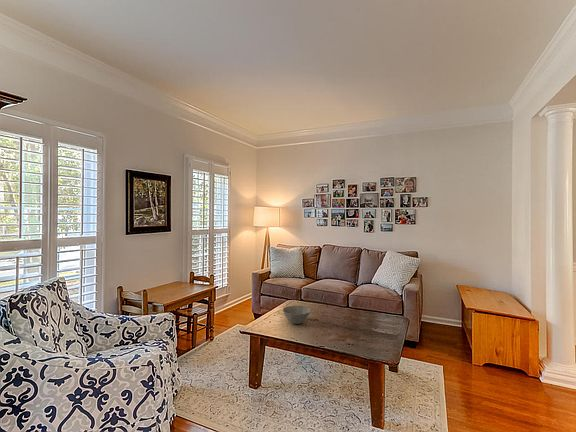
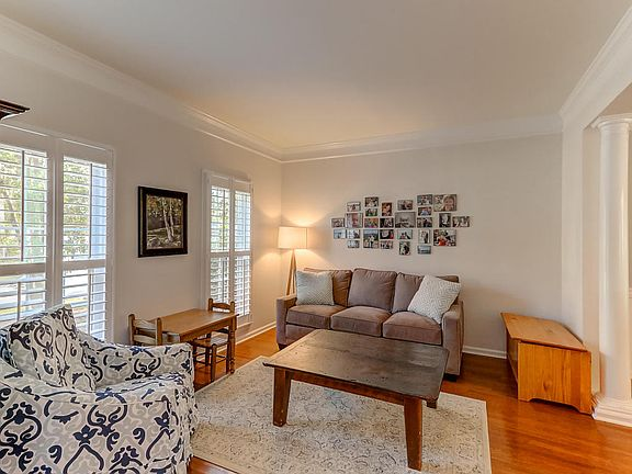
- bowl (296, 316)
